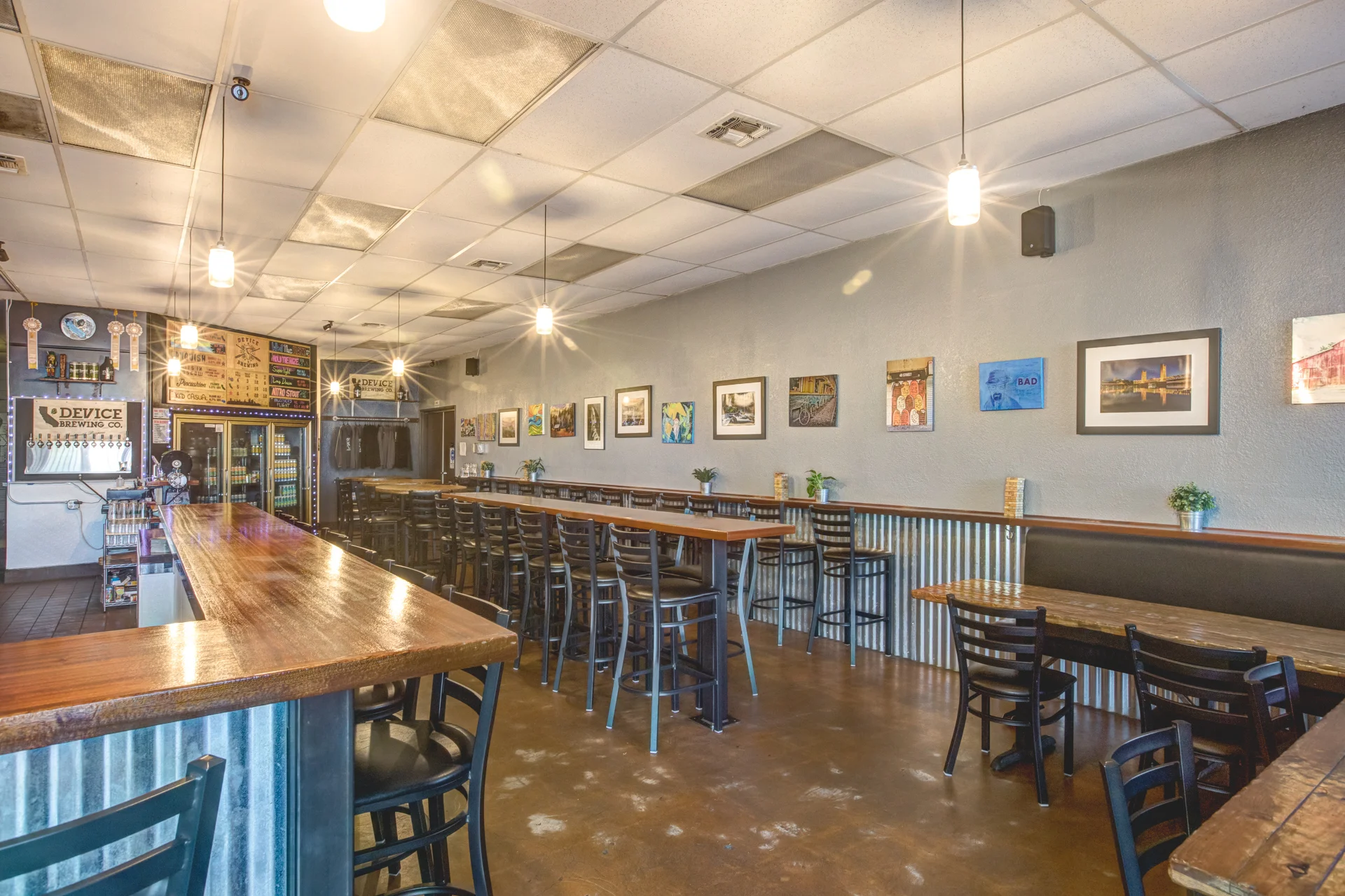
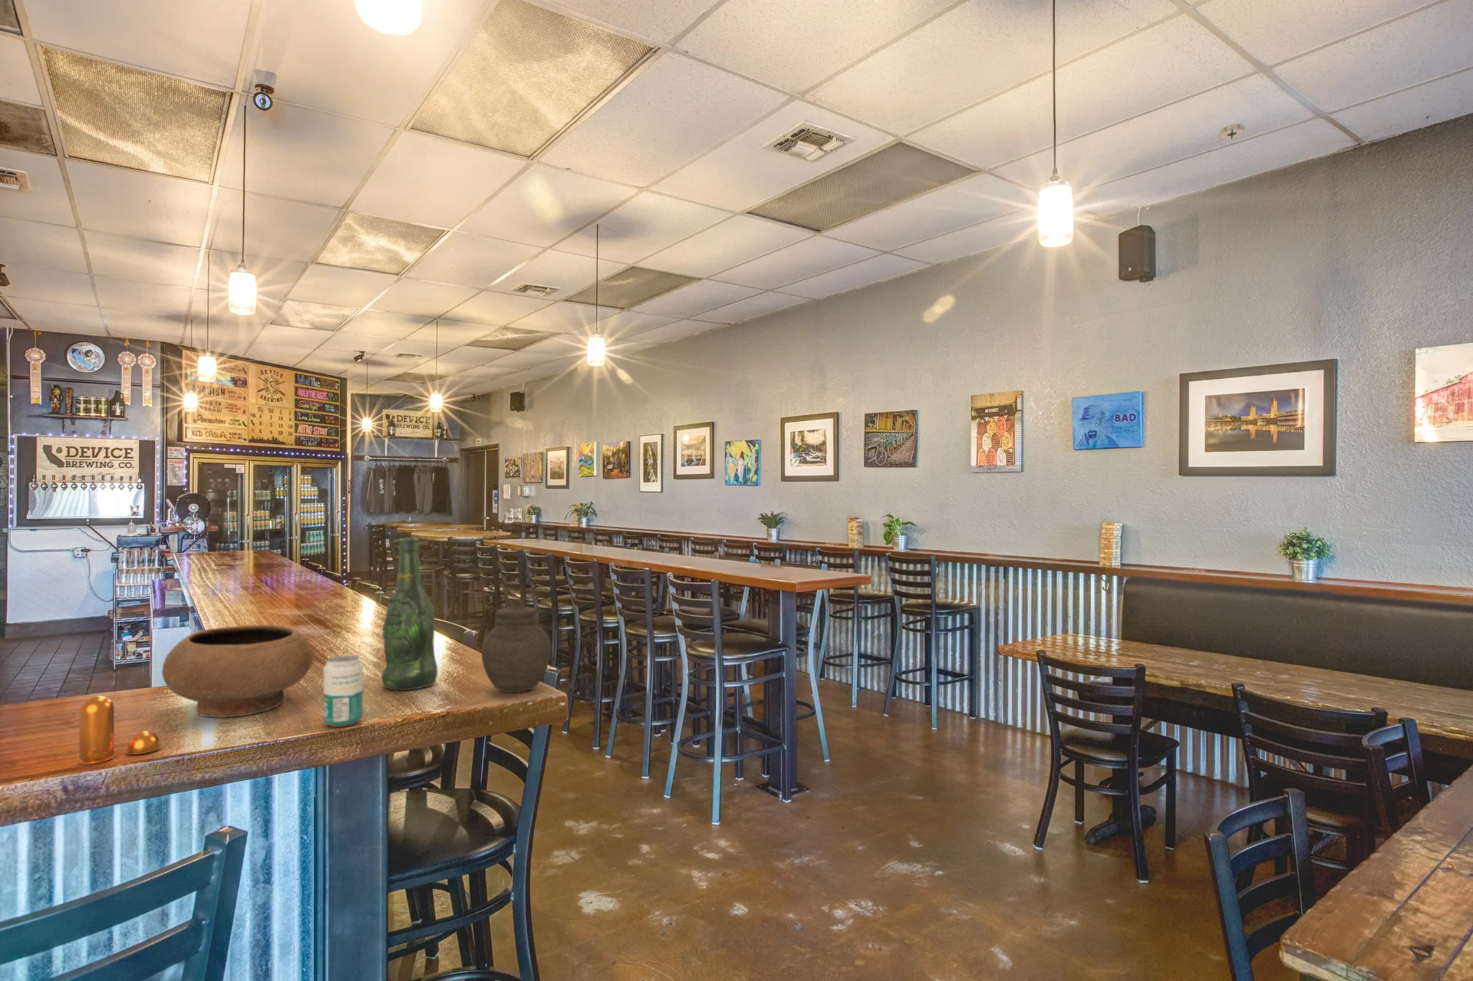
+ bowl (241, 669)
+ pepper shaker (114, 724)
+ smoke detector (1231, 131)
+ beverage can (343, 690)
+ beer bottle (410, 611)
+ jar (516, 644)
